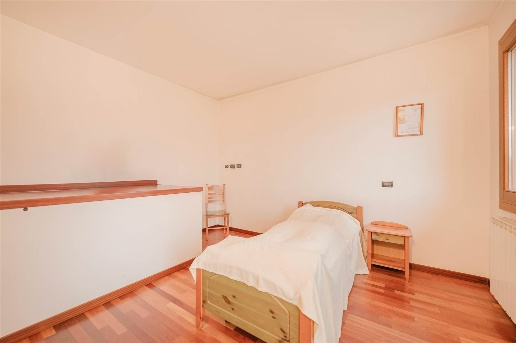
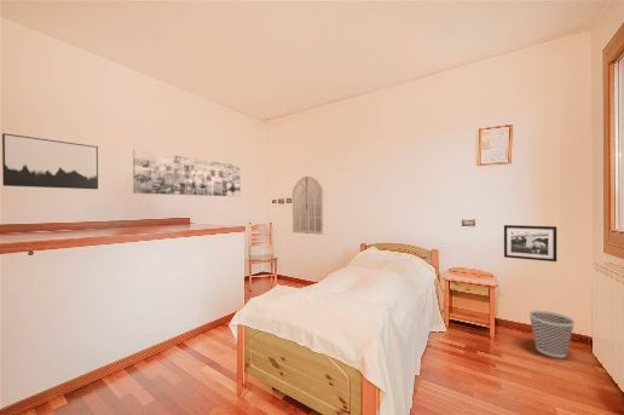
+ wall art (195, 177)
+ wall art (54, 163)
+ picture frame (528, 242)
+ wastebasket (550, 334)
+ home mirror (306, 204)
